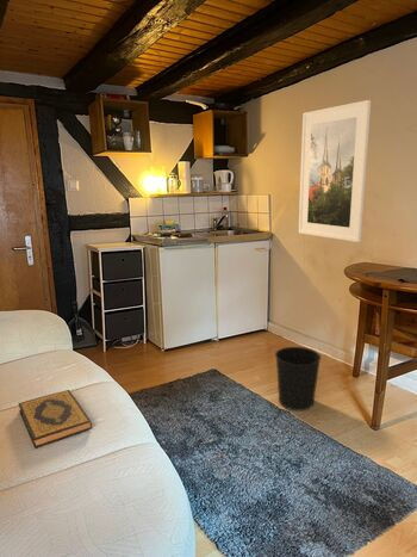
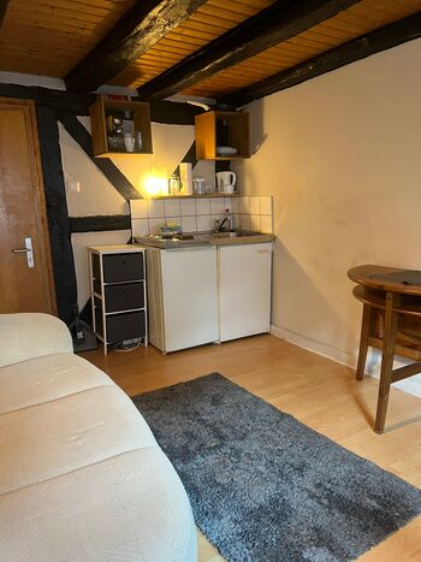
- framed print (330, 174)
- wastebasket (297, 378)
- hardback book (54, 415)
